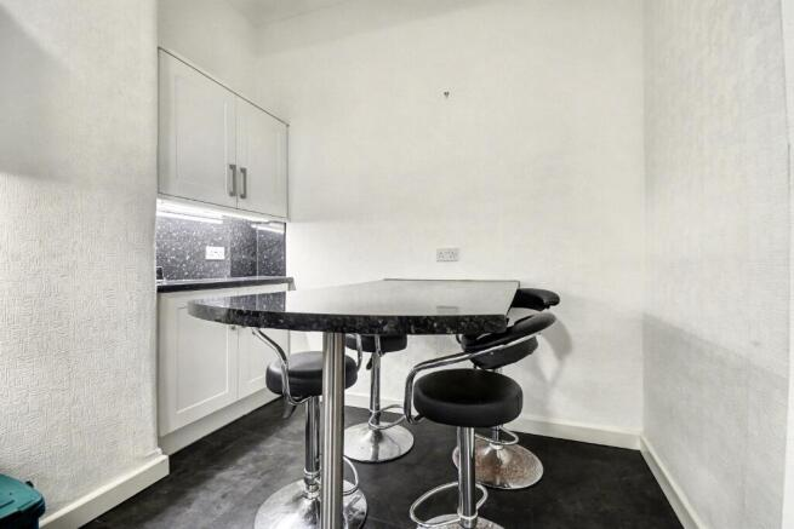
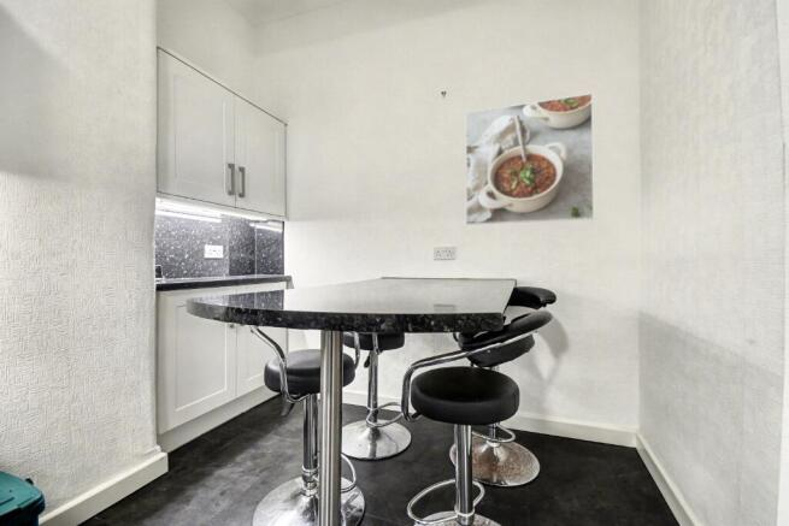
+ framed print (525, 162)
